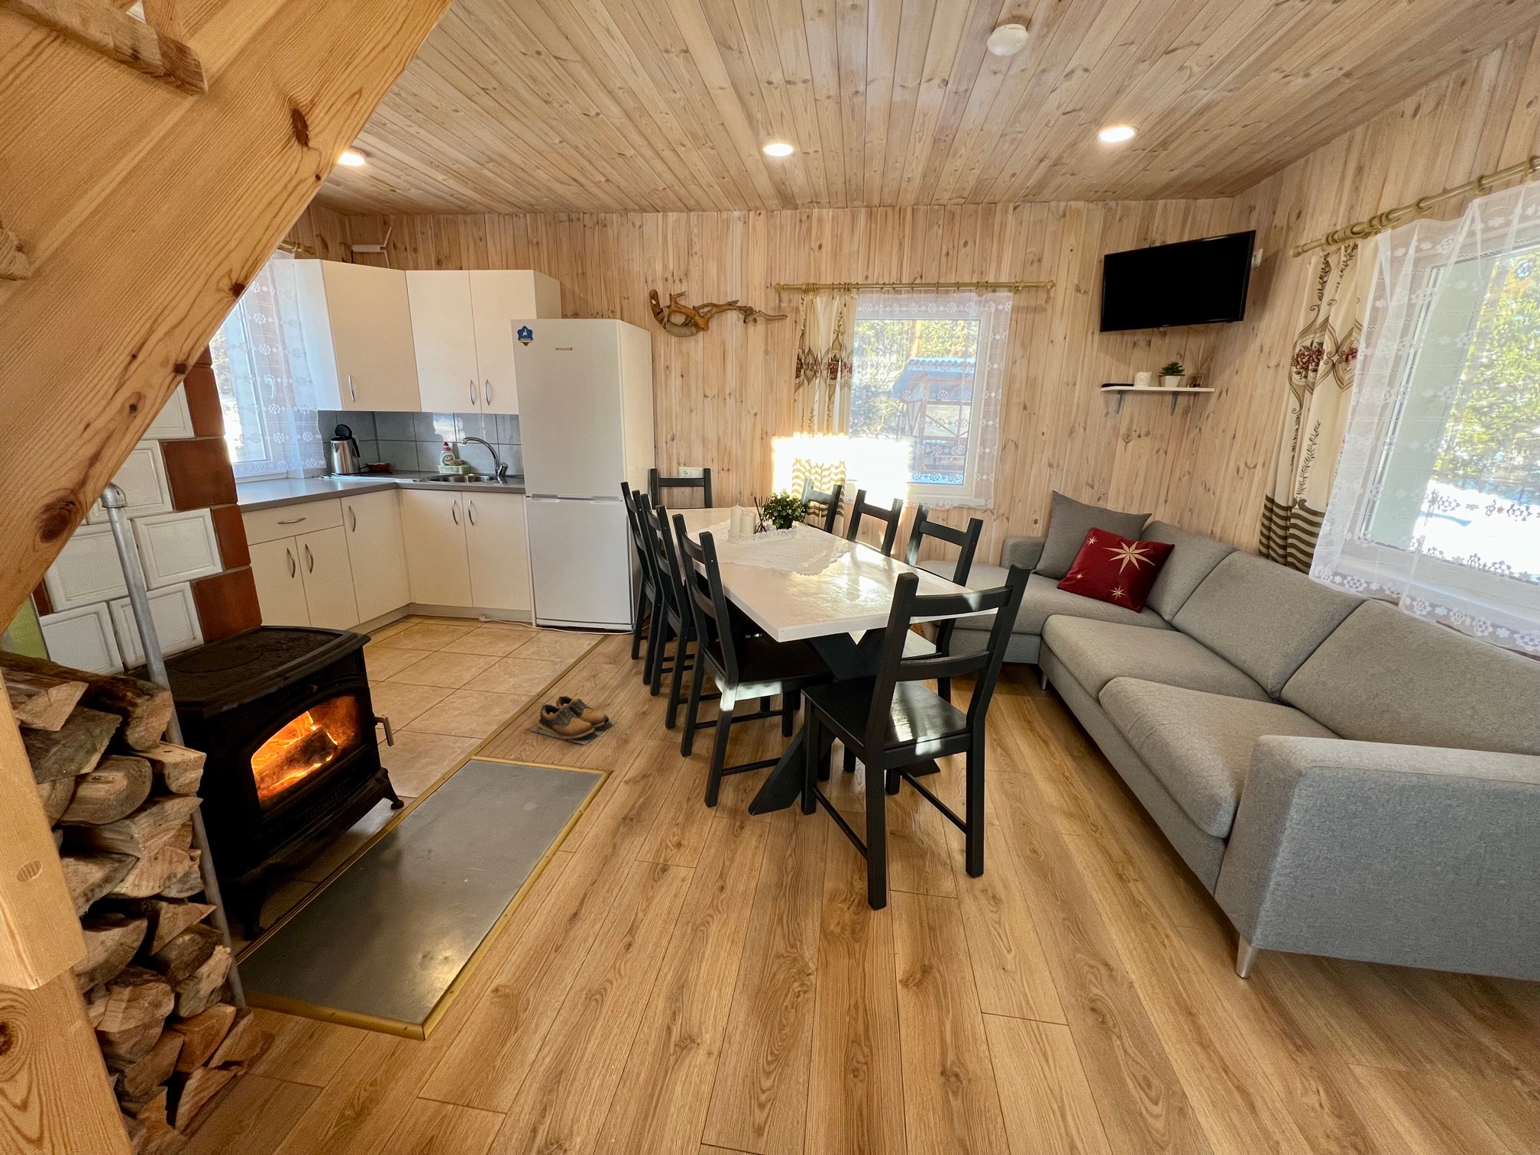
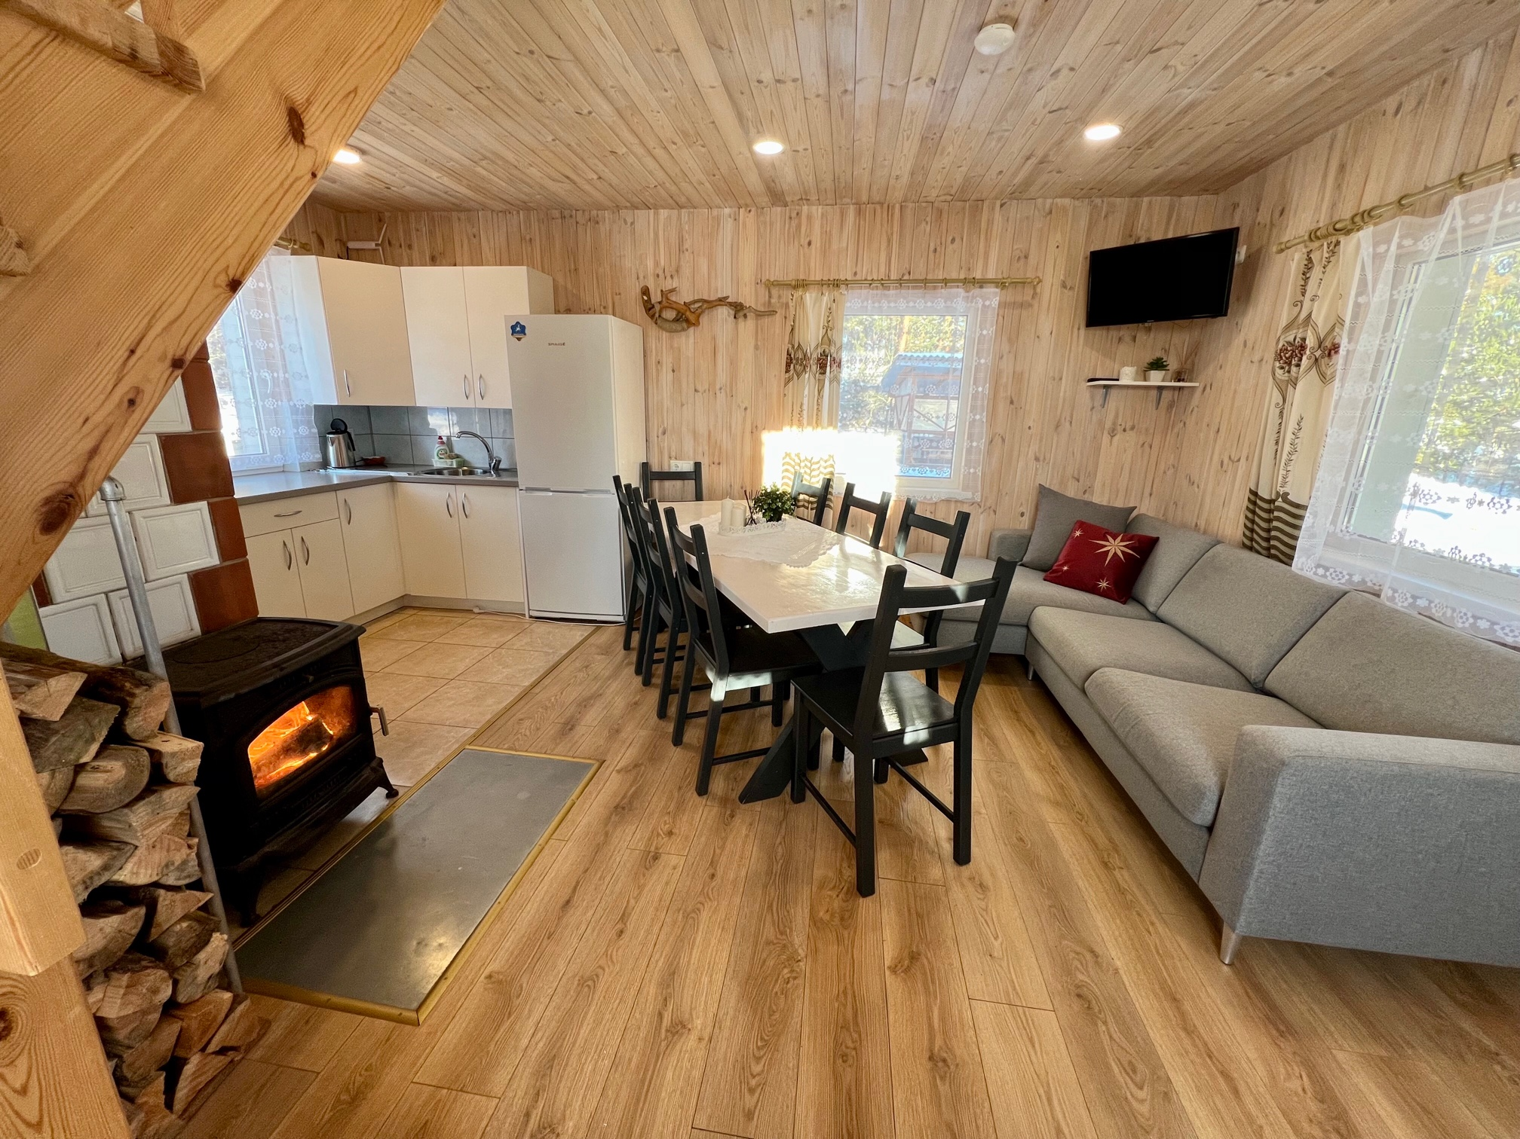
- shoes (572, 715)
